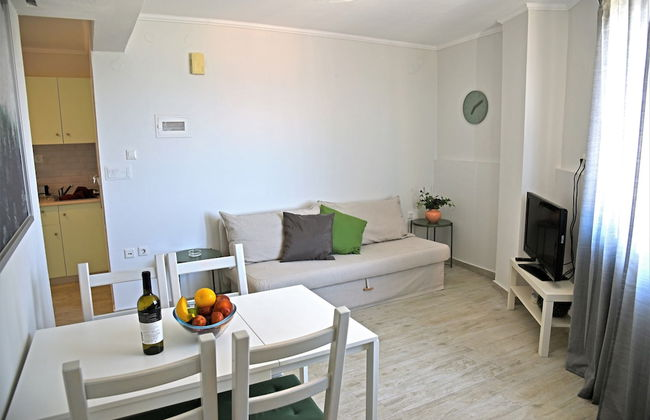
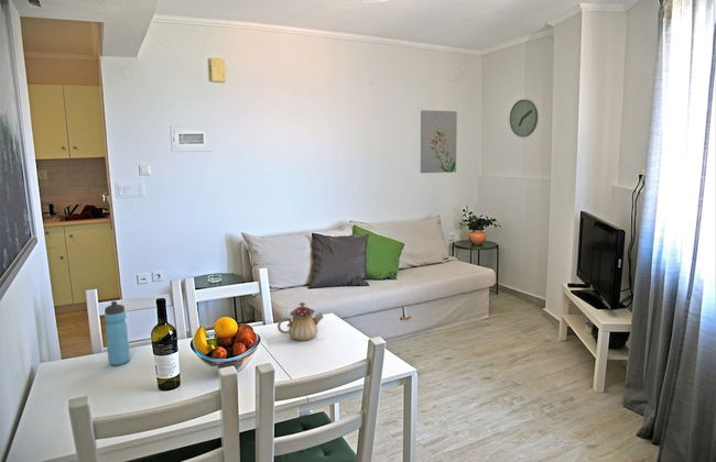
+ teapot (300, 319)
+ water bottle (116, 331)
+ wall art (438, 142)
